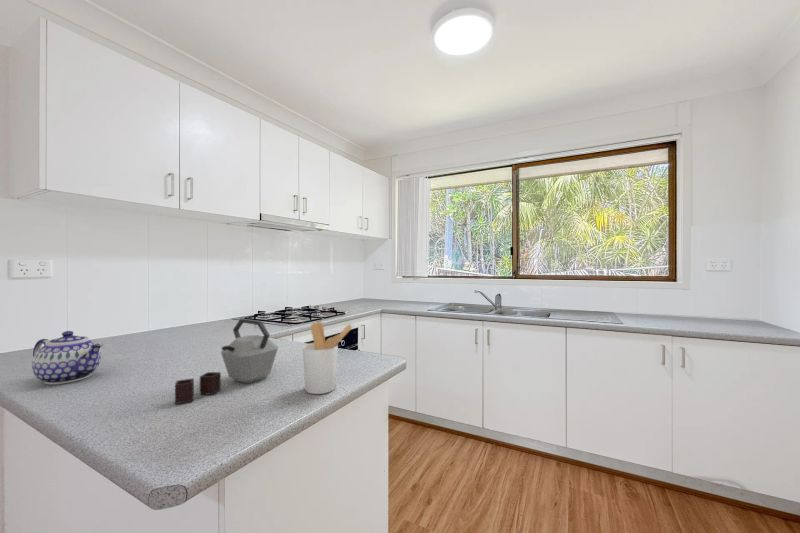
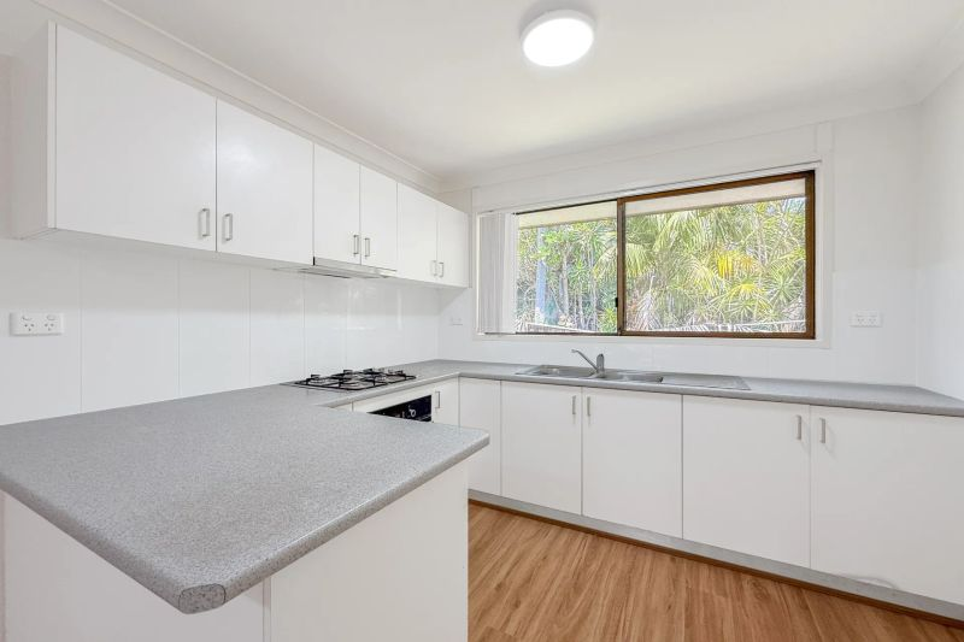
- kettle (227, 355)
- utensil holder (329, 355)
- teapot (68, 354)
